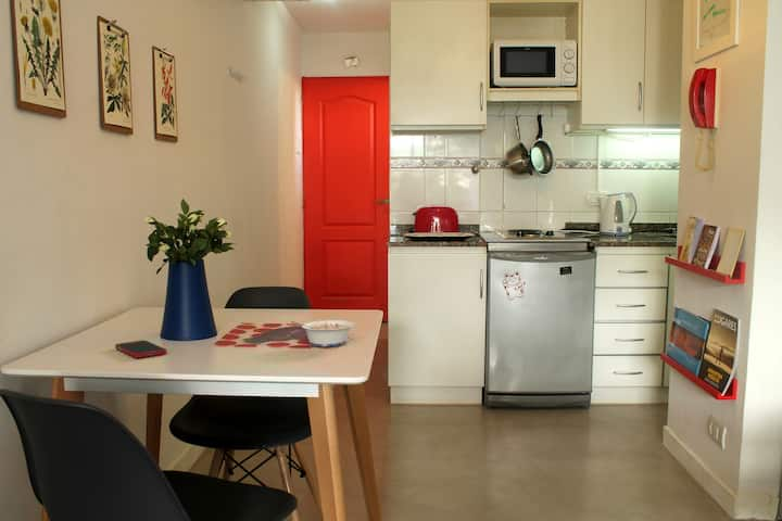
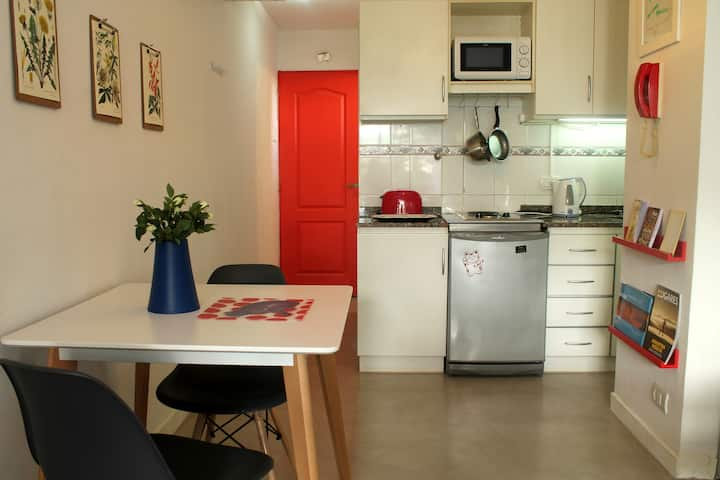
- legume (326, 332)
- cell phone (140, 348)
